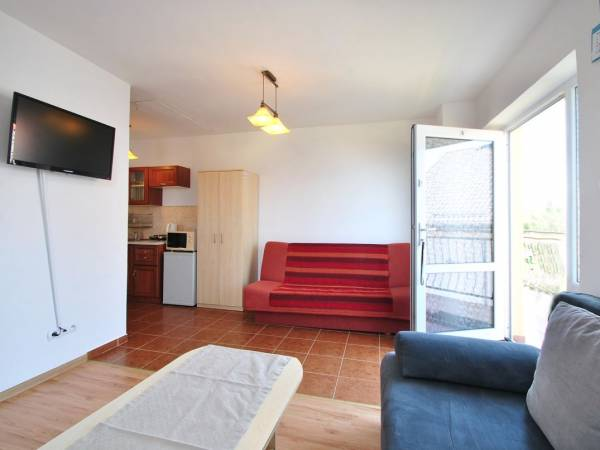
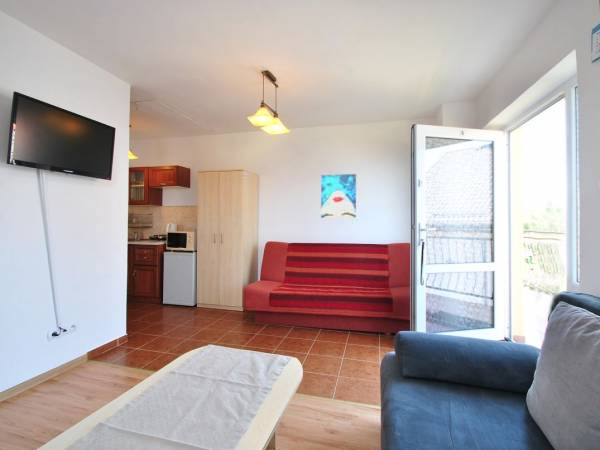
+ wall art (338, 196)
